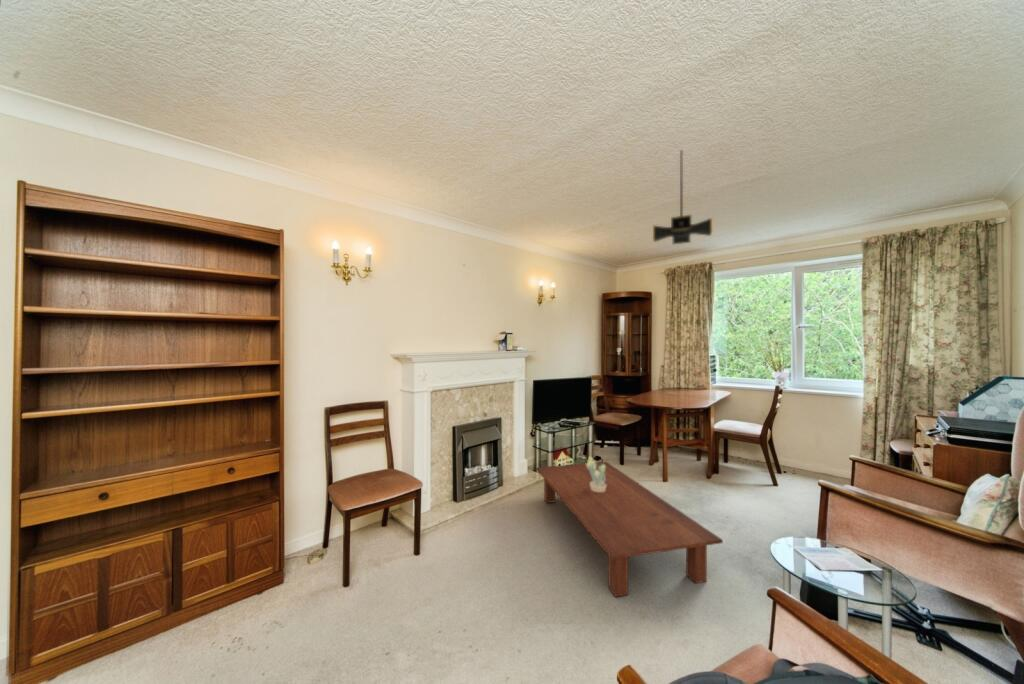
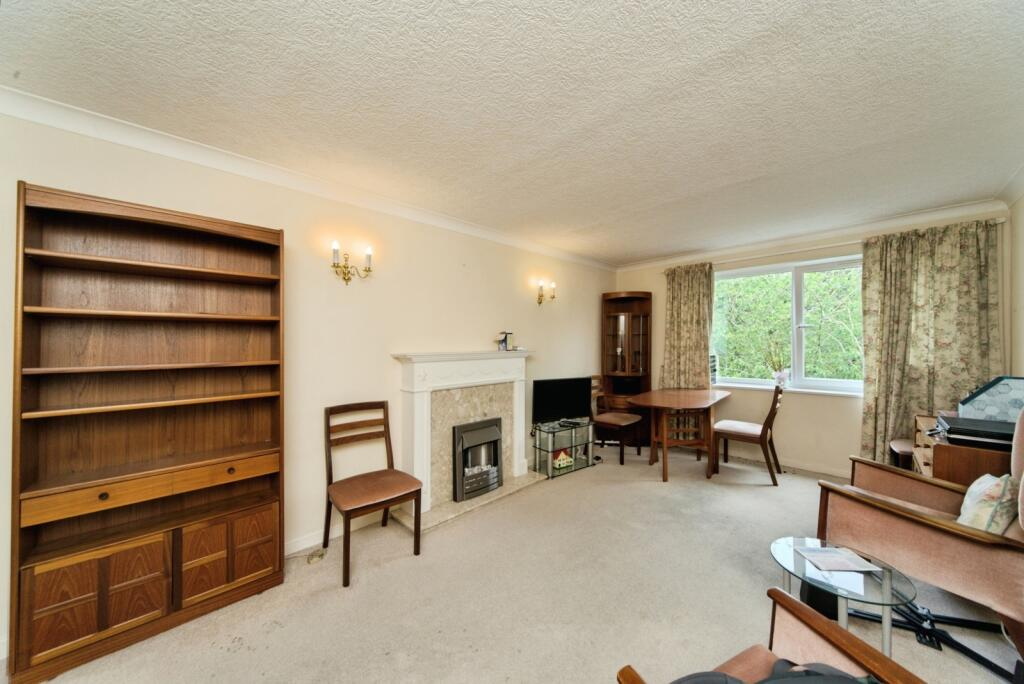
- ceiling light fixture (681, 193)
- potted flower (595, 473)
- coffee table (608, 513)
